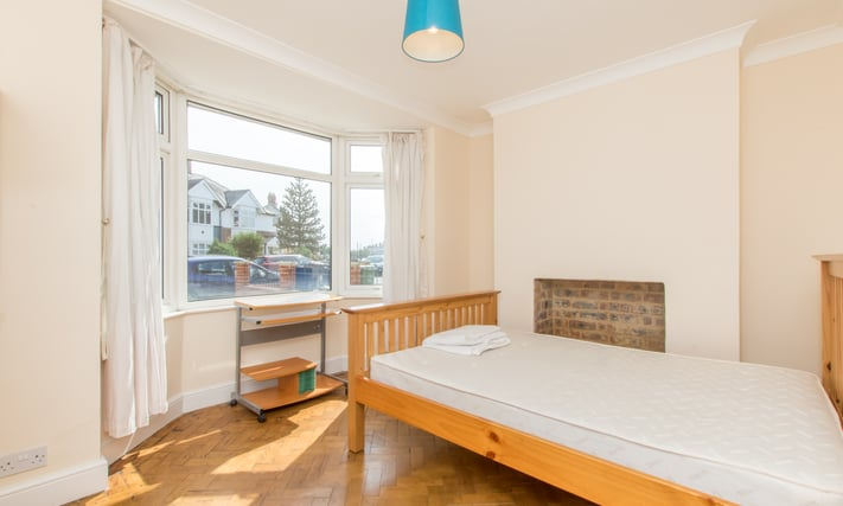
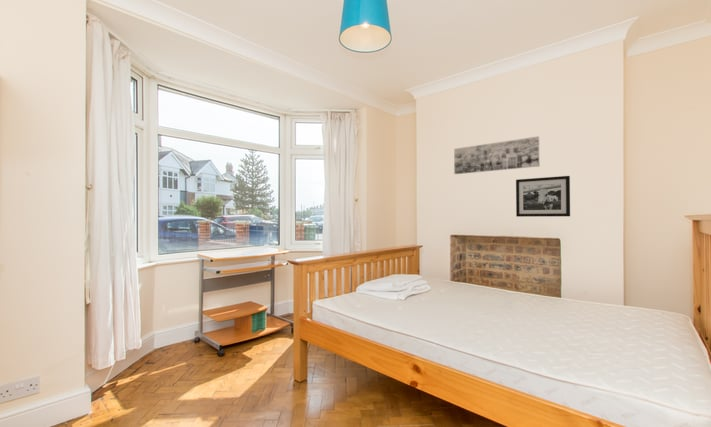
+ picture frame (541, 197)
+ wall art (493, 156)
